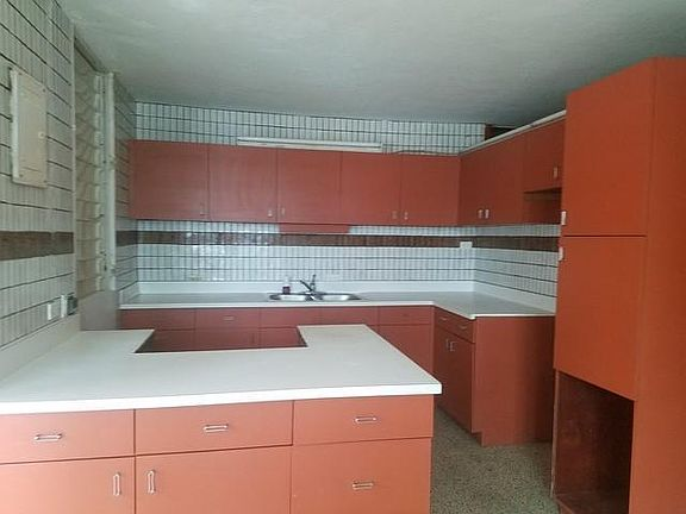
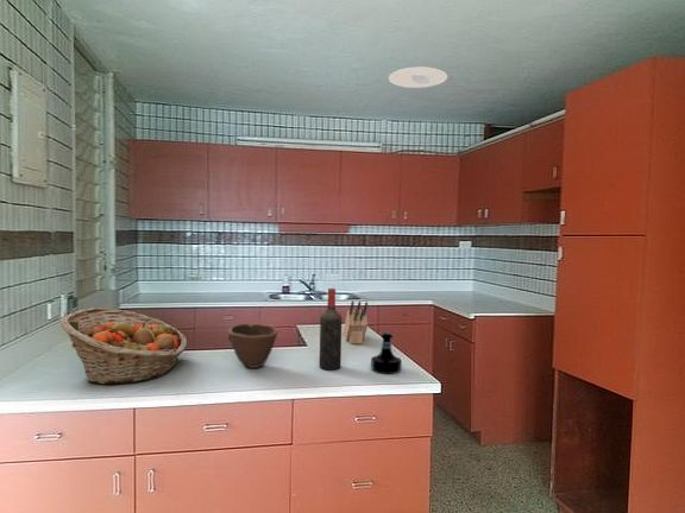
+ knife block (354, 319)
+ fruit basket (127, 341)
+ recessed light (417, 75)
+ bowl (252, 347)
+ tequila bottle (385, 352)
+ wine bottle (331, 328)
